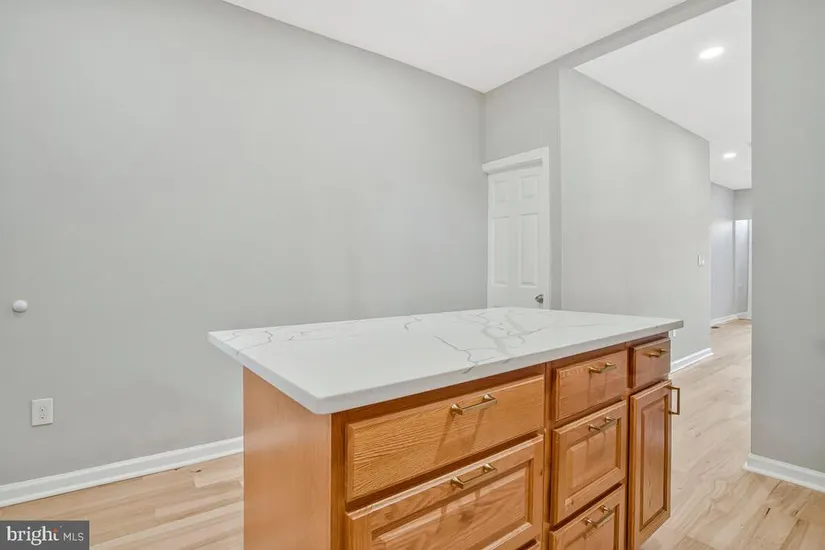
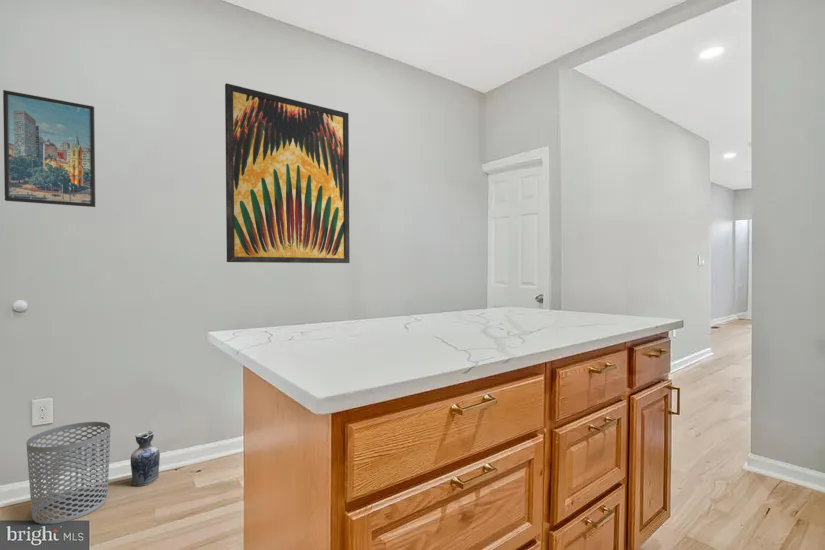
+ waste bin (70, 470)
+ wall art (292, 181)
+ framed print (51, 151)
+ ceramic jug (145, 456)
